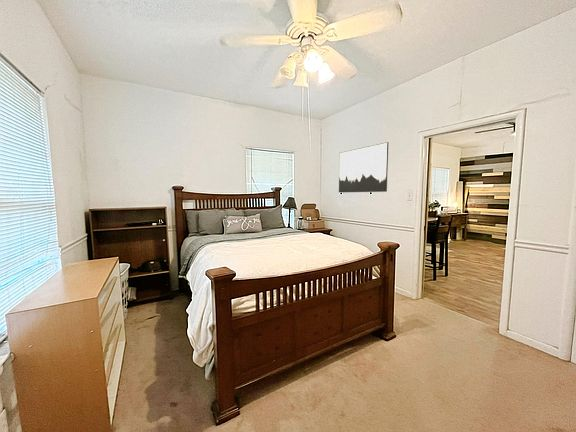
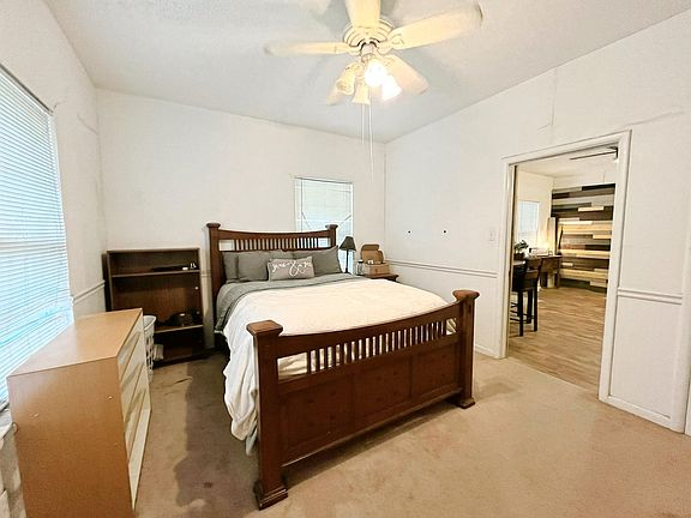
- wall art (360, 170)
